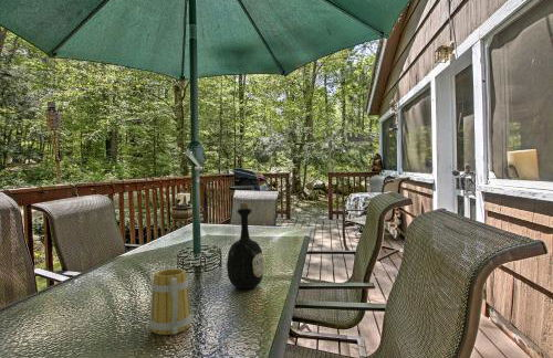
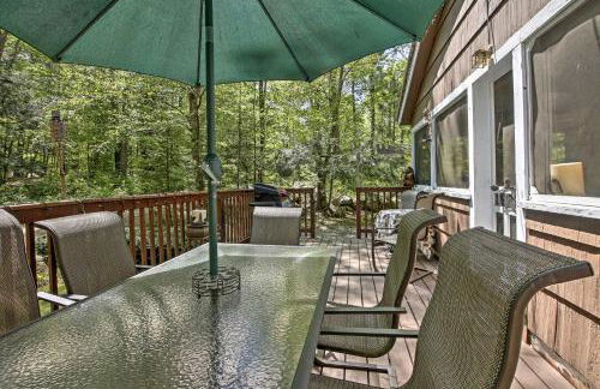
- mug (168, 302)
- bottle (244, 244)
